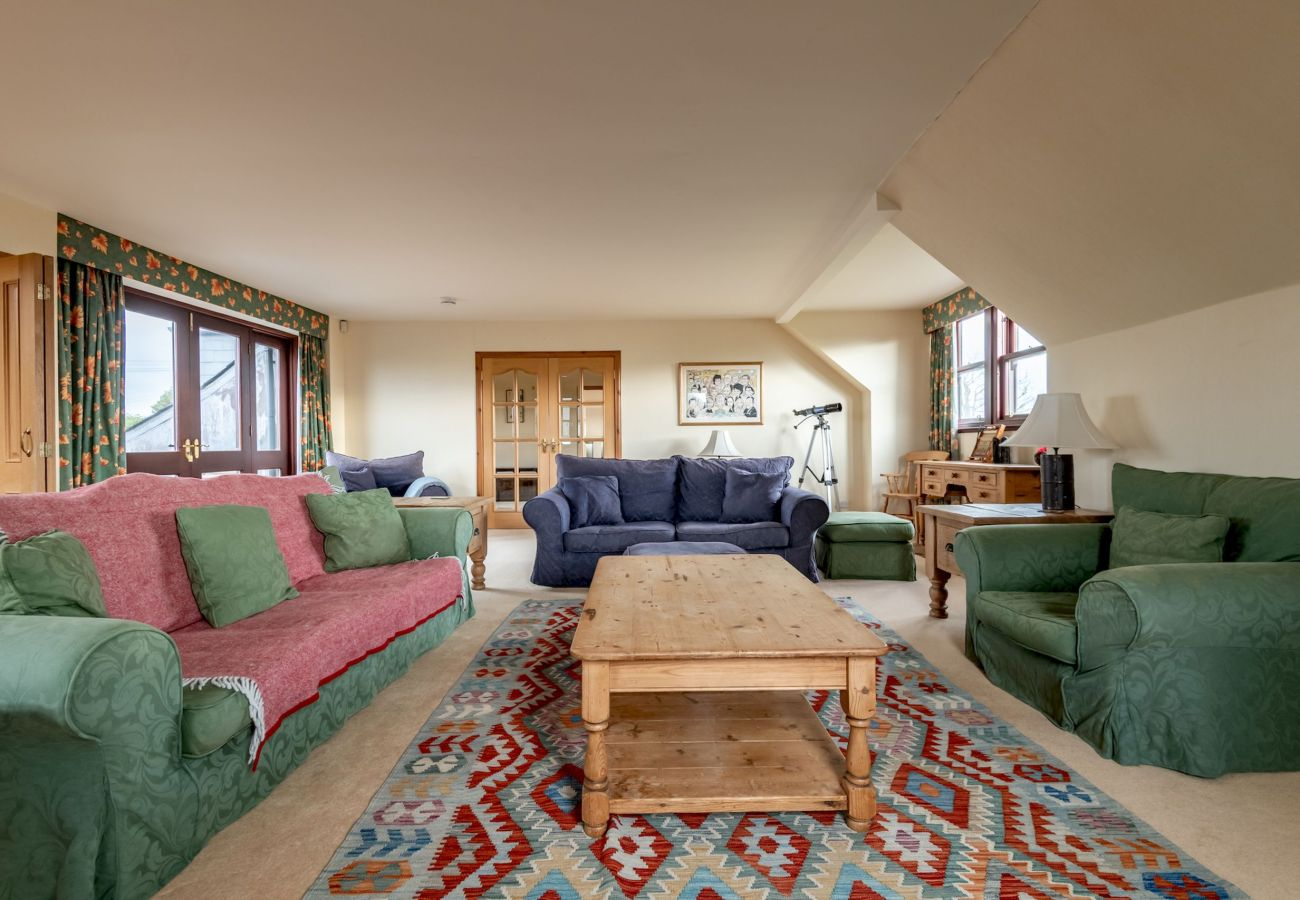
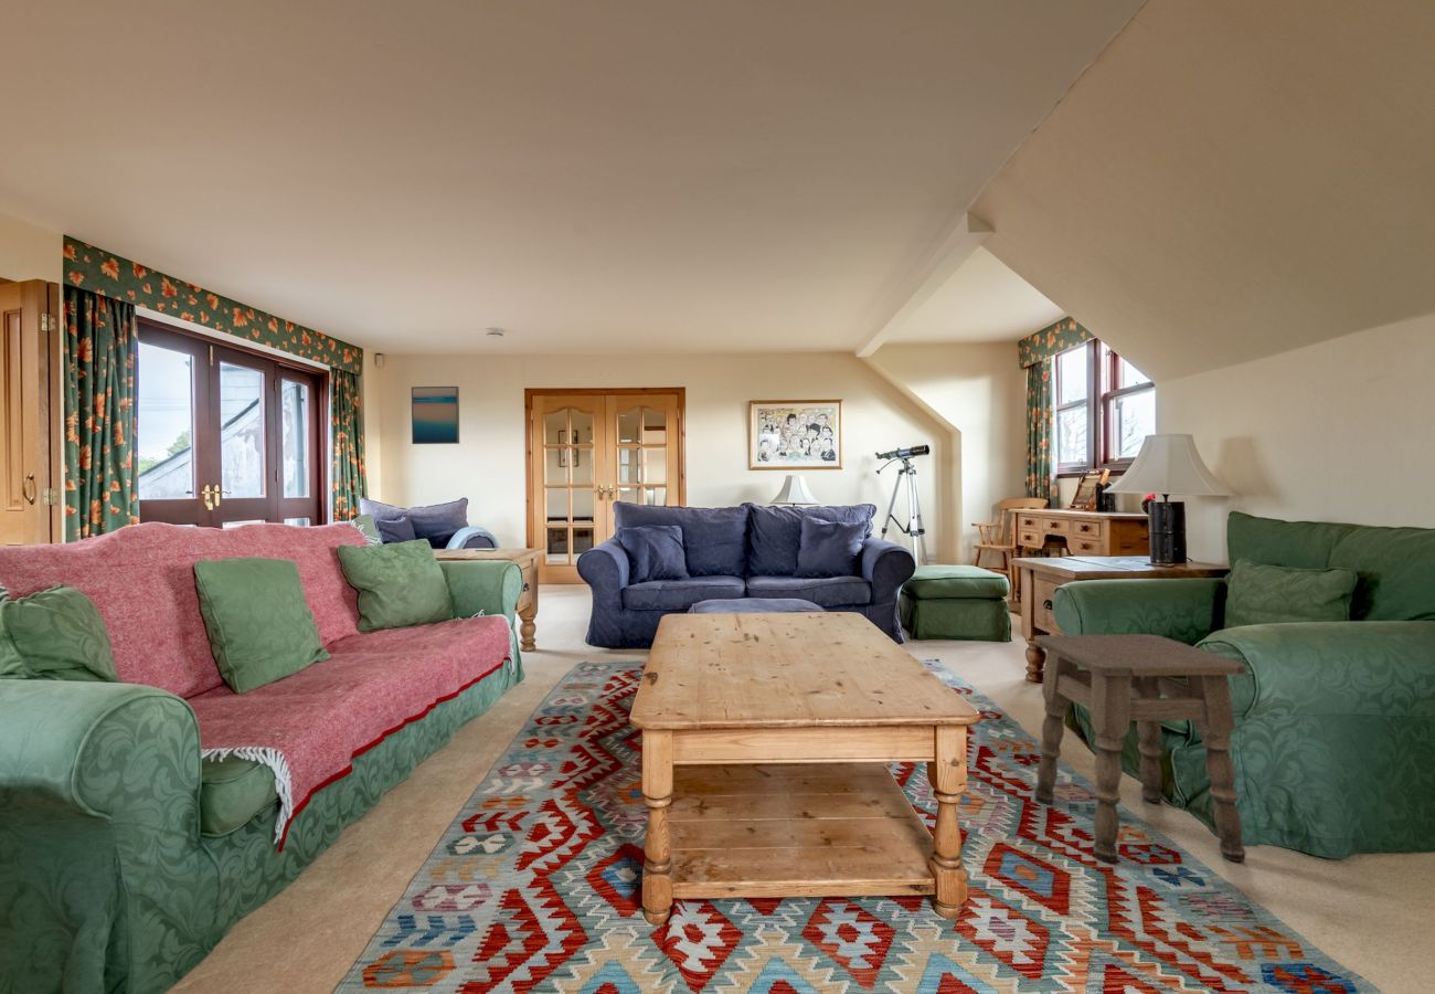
+ wall art (435, 415)
+ side table (1126, 733)
